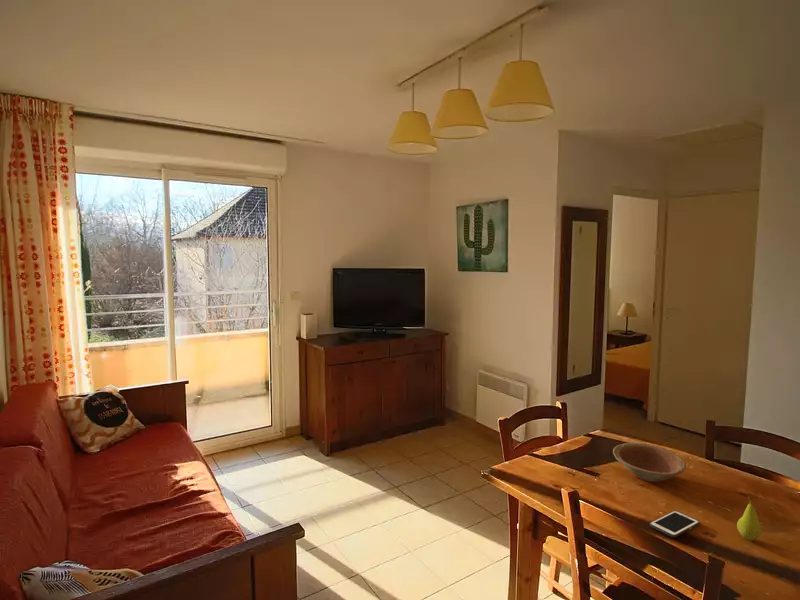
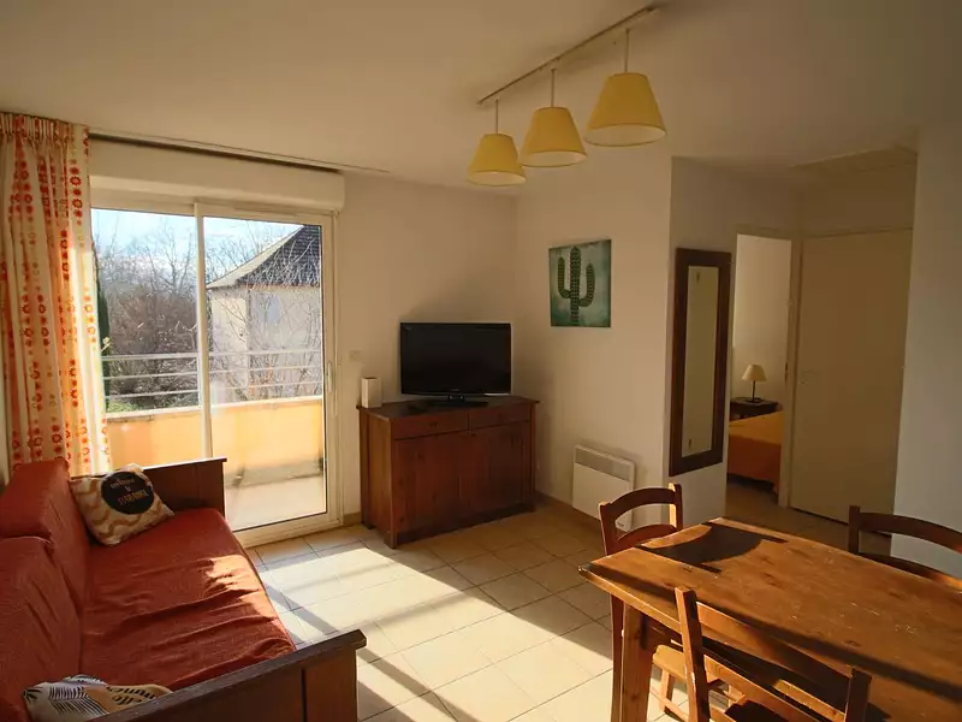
- fruit (749, 519)
- bowl (648, 465)
- cell phone (674, 523)
